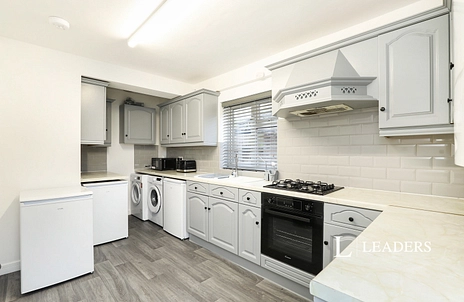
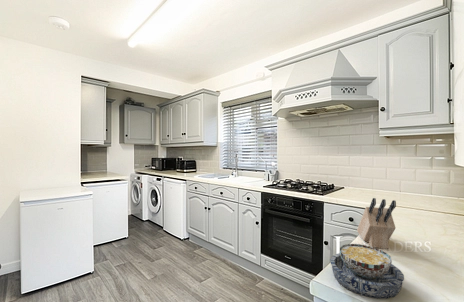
+ knife block (375, 218)
+ bowl (364, 267)
